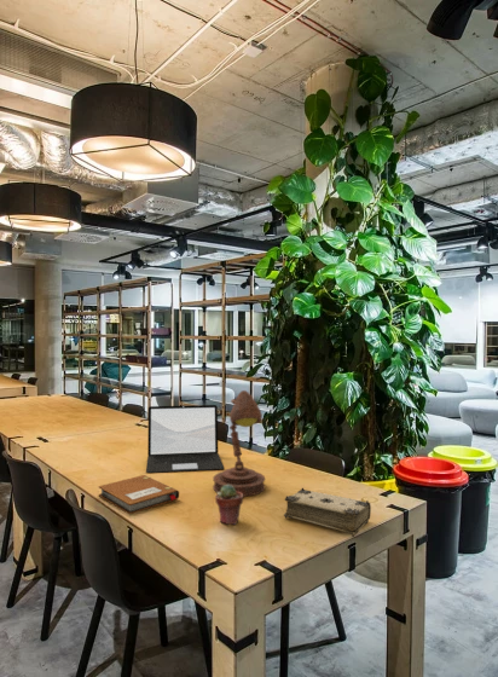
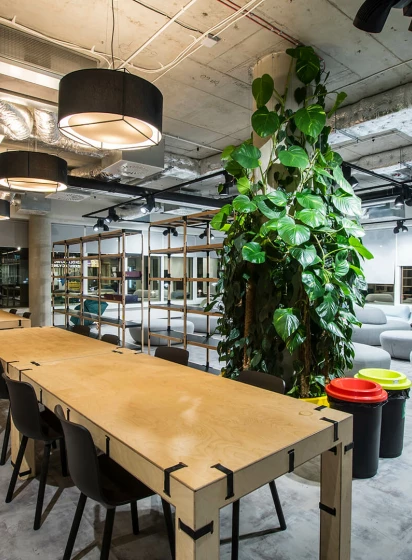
- laptop (184, 436)
- book (326, 508)
- potted succulent (228, 502)
- desk lamp (238, 439)
- notebook (139, 492)
